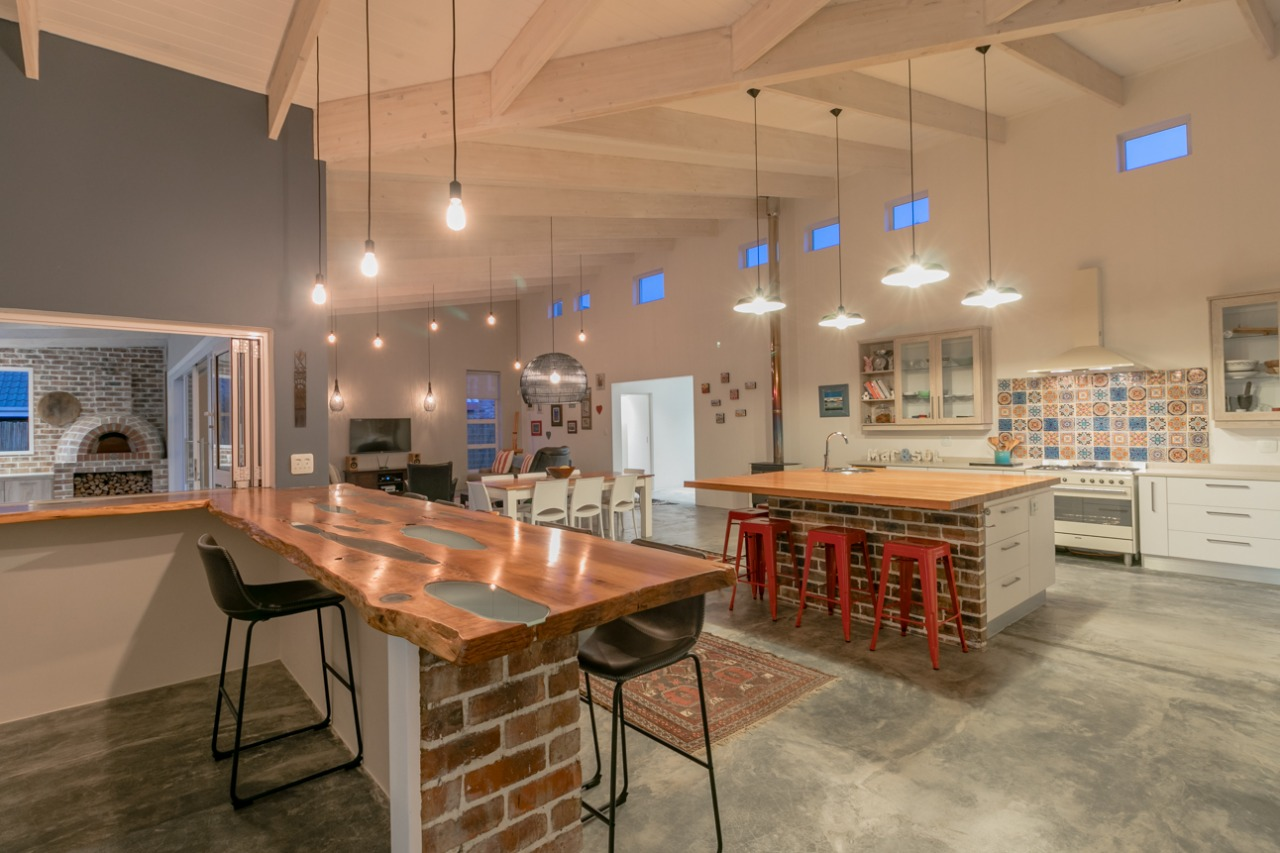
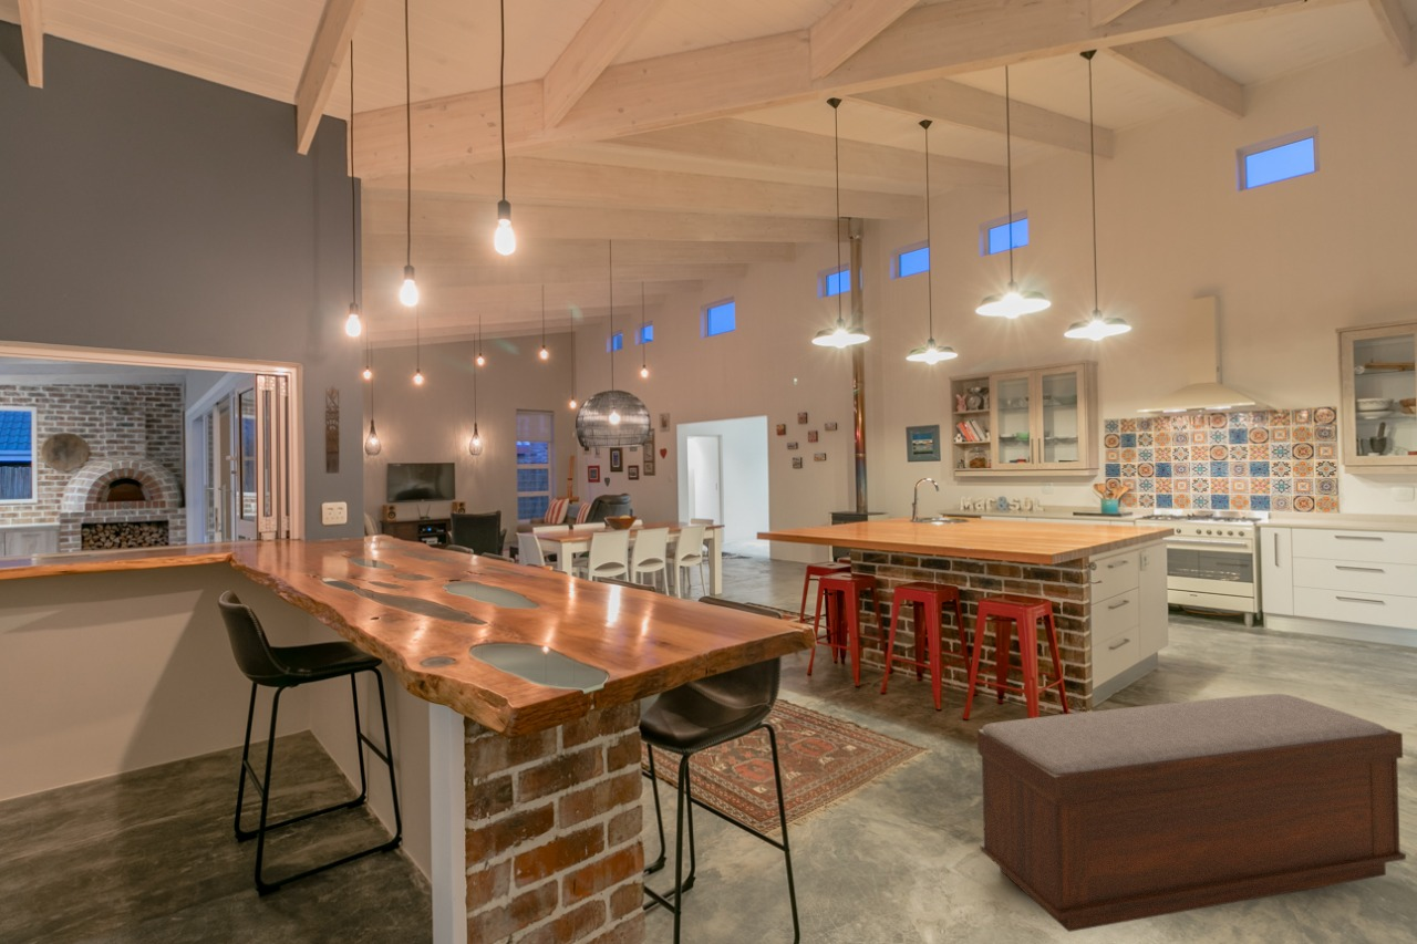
+ bench (1183, 795)
